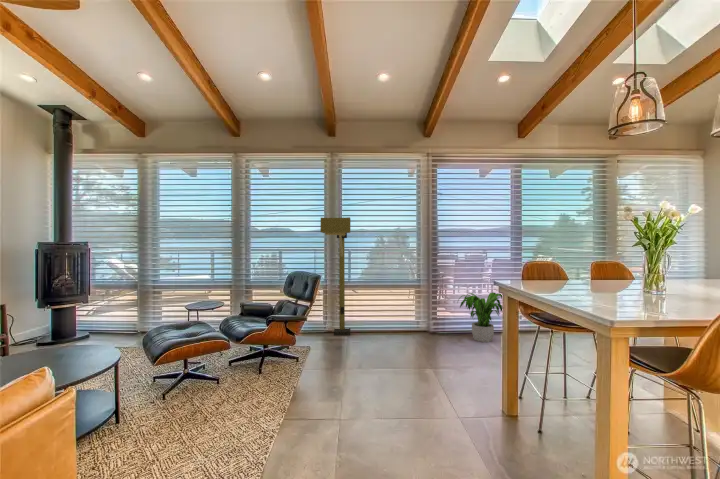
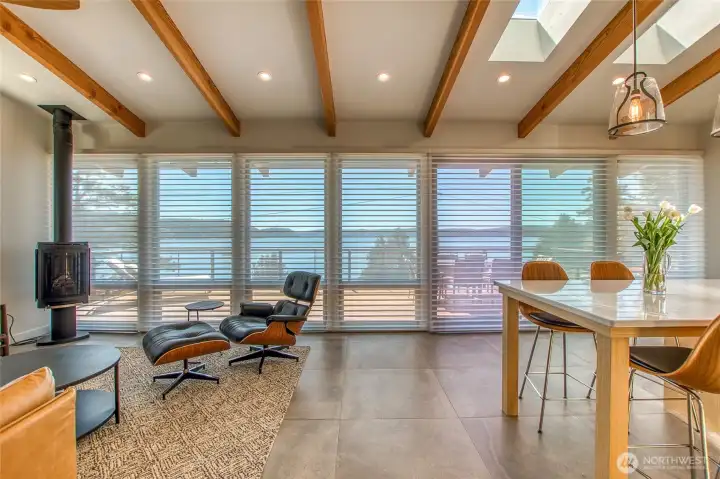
- floor lamp (339, 282)
- potted plant (484, 316)
